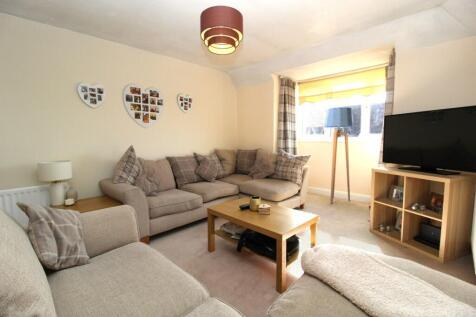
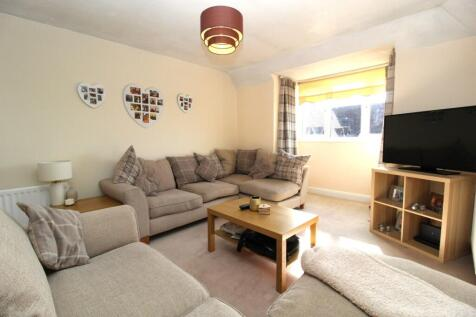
- floor lamp (336, 154)
